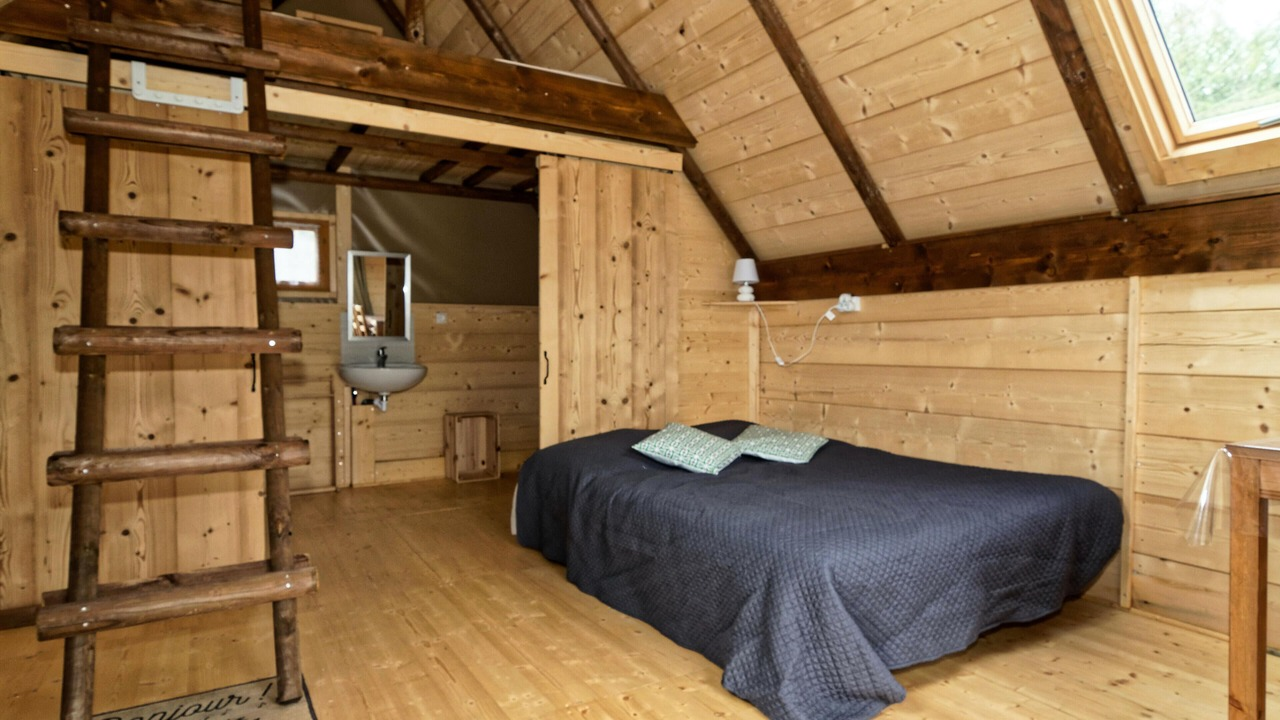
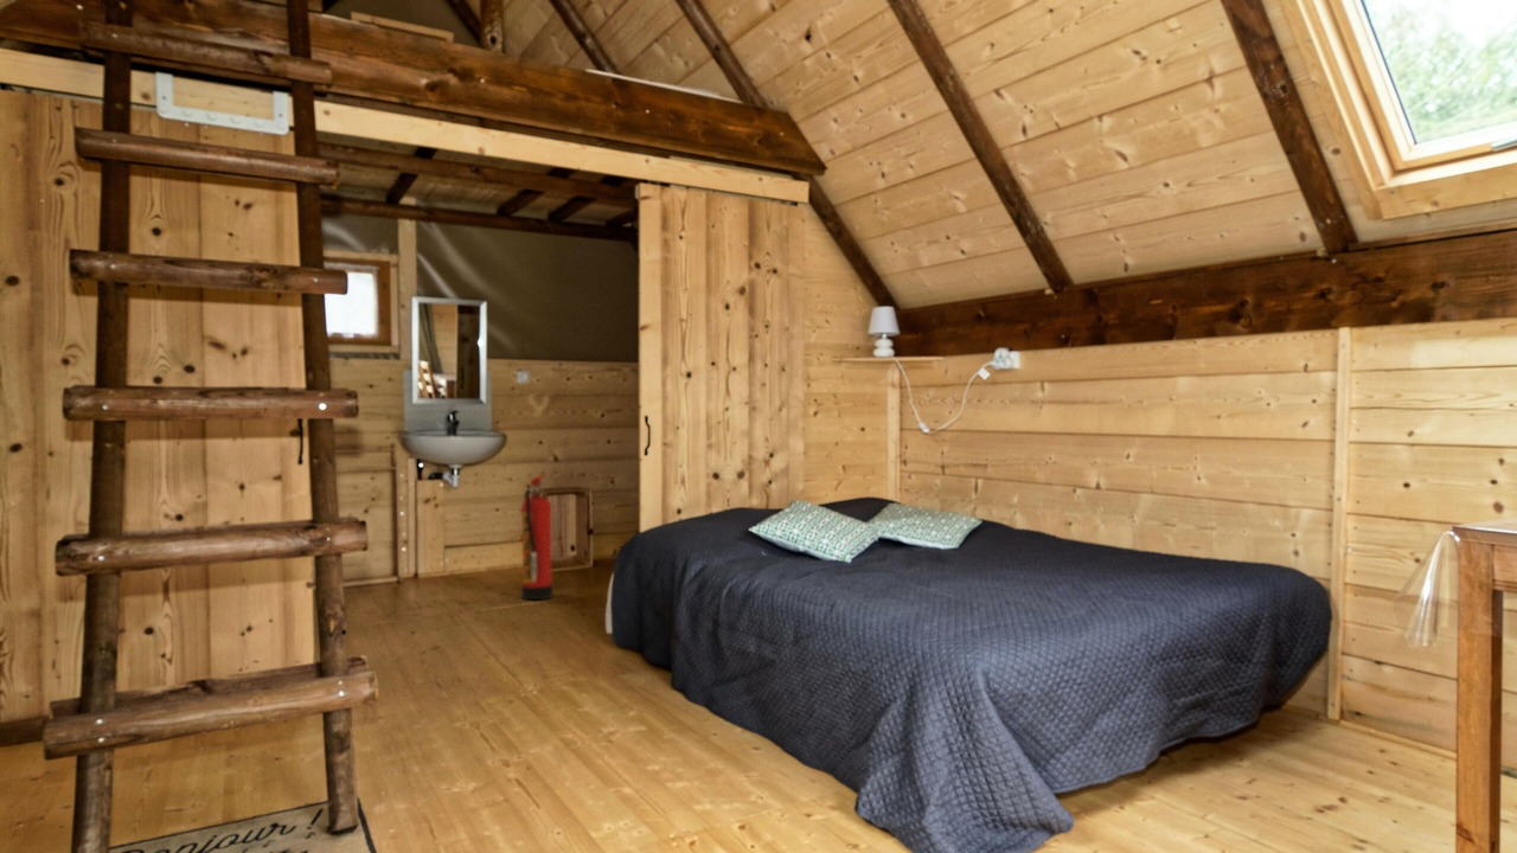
+ fire extinguisher (536, 537)
